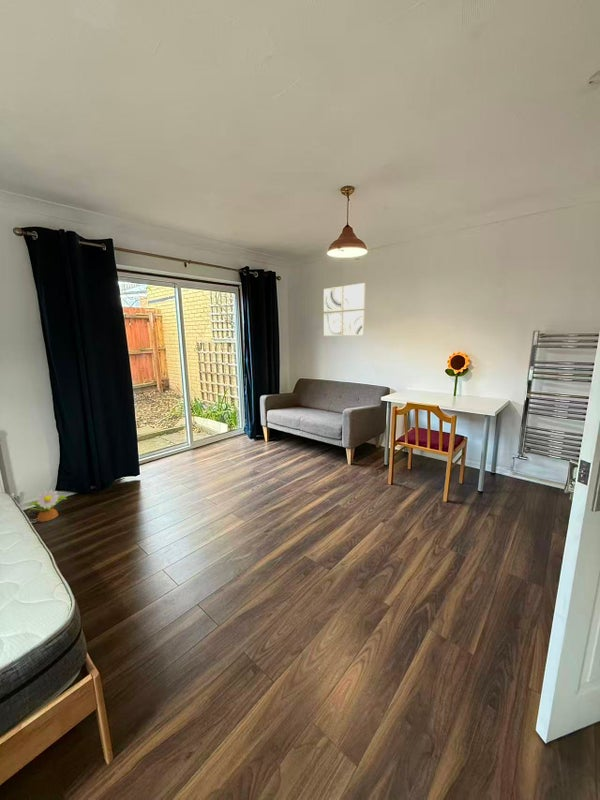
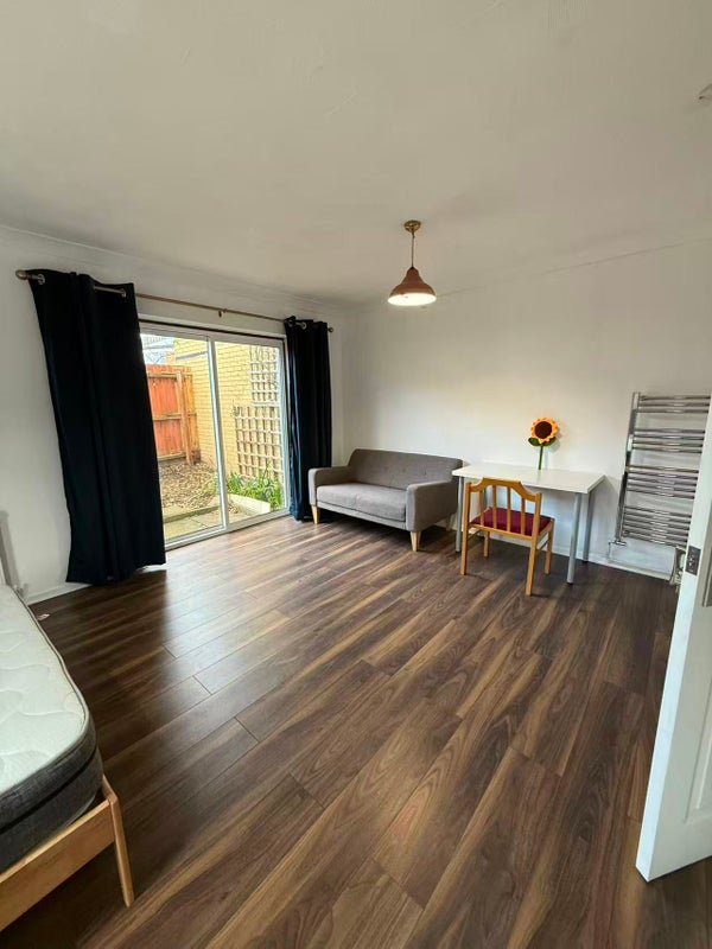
- wall art (343, 310)
- decorative plant (46, 501)
